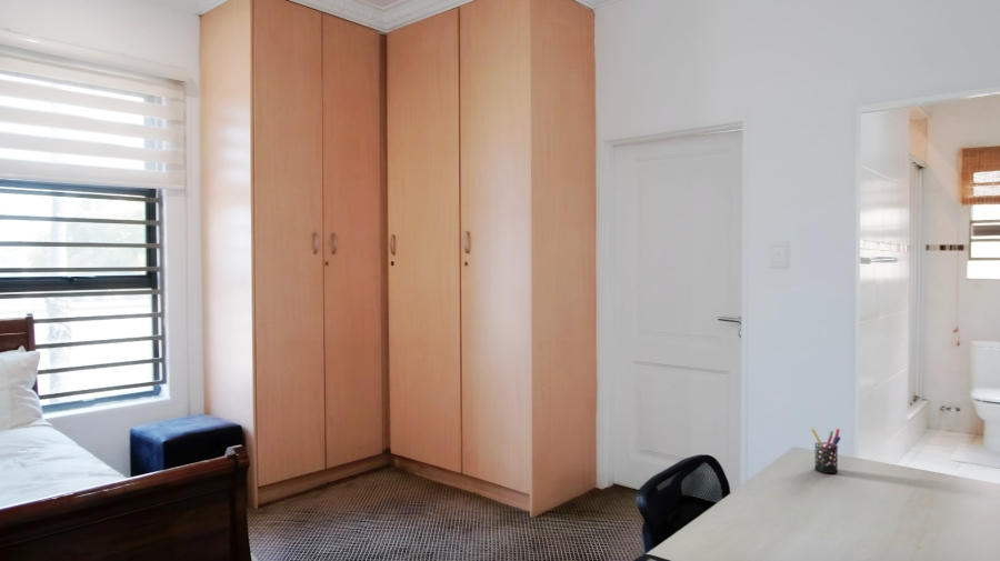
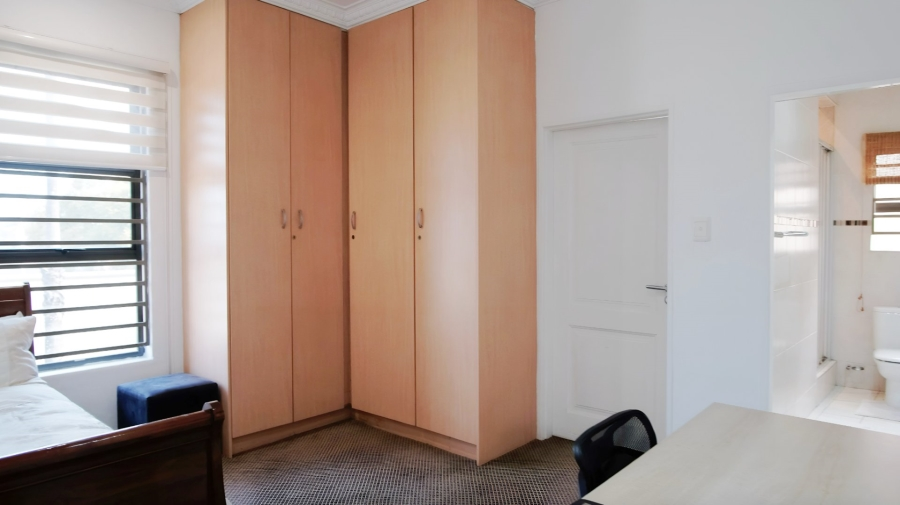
- pen holder (828, 448)
